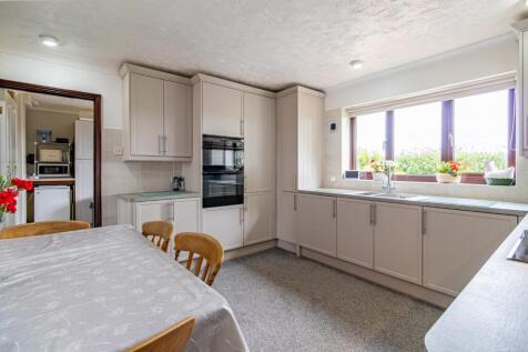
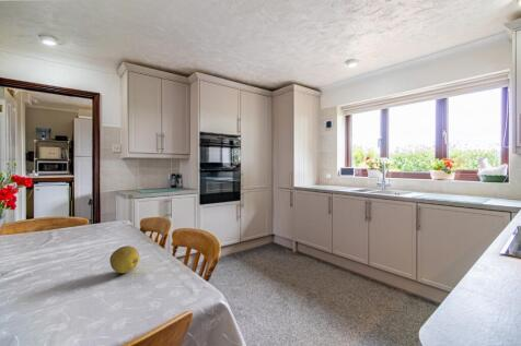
+ fruit (125, 259)
